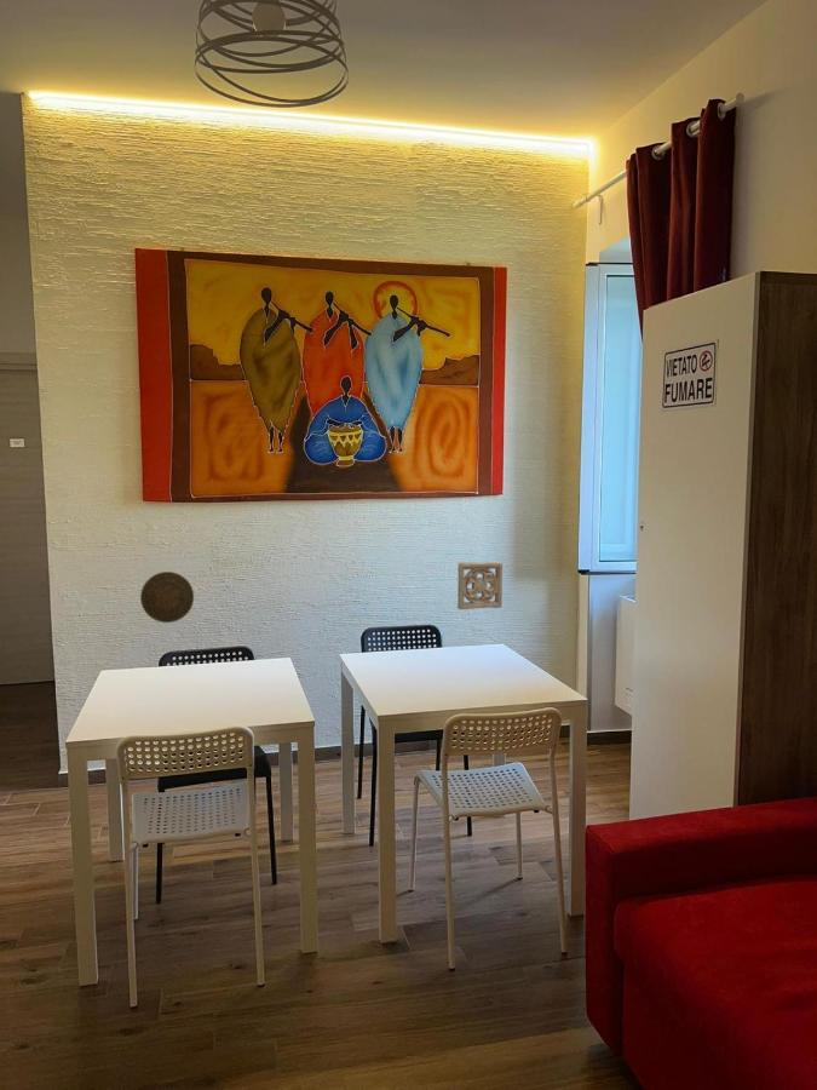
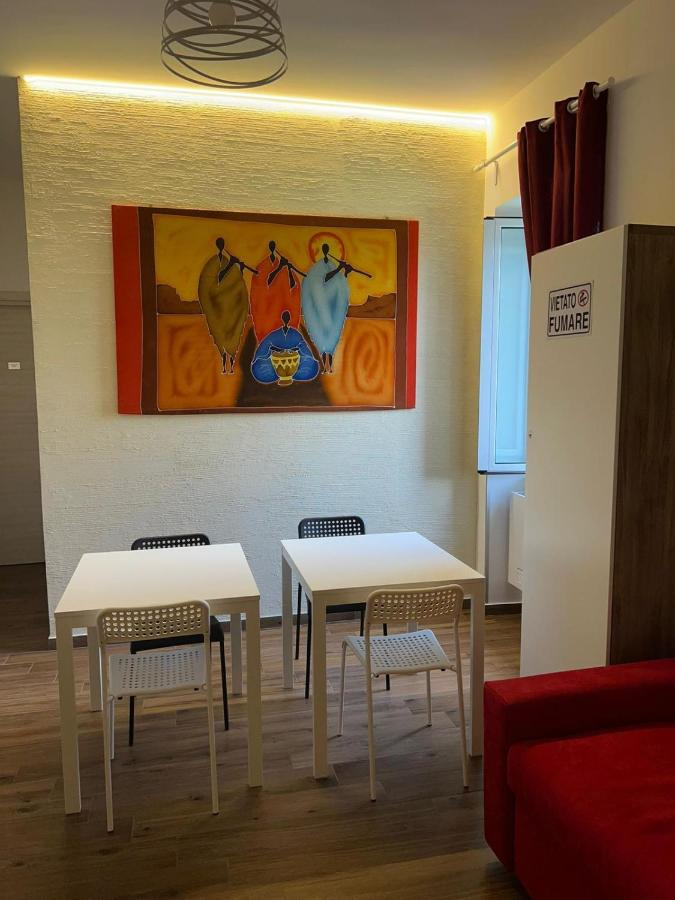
- wall ornament (479, 586)
- decorative plate (167, 597)
